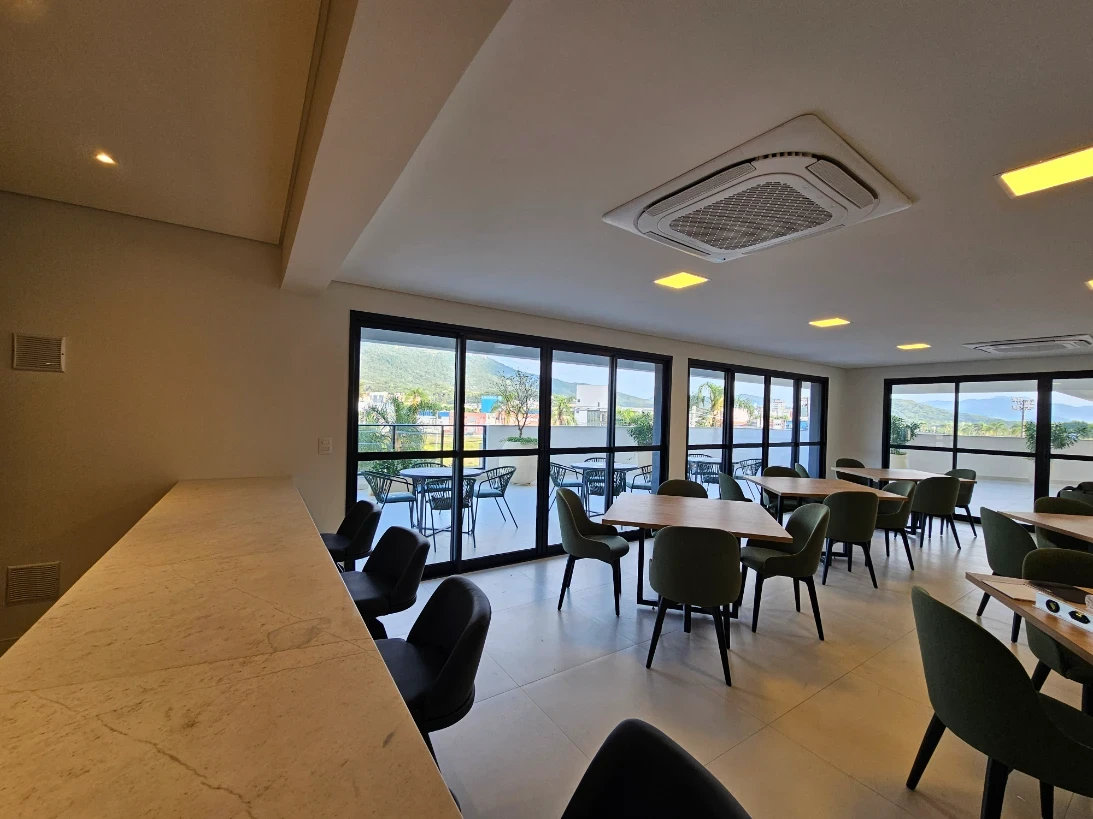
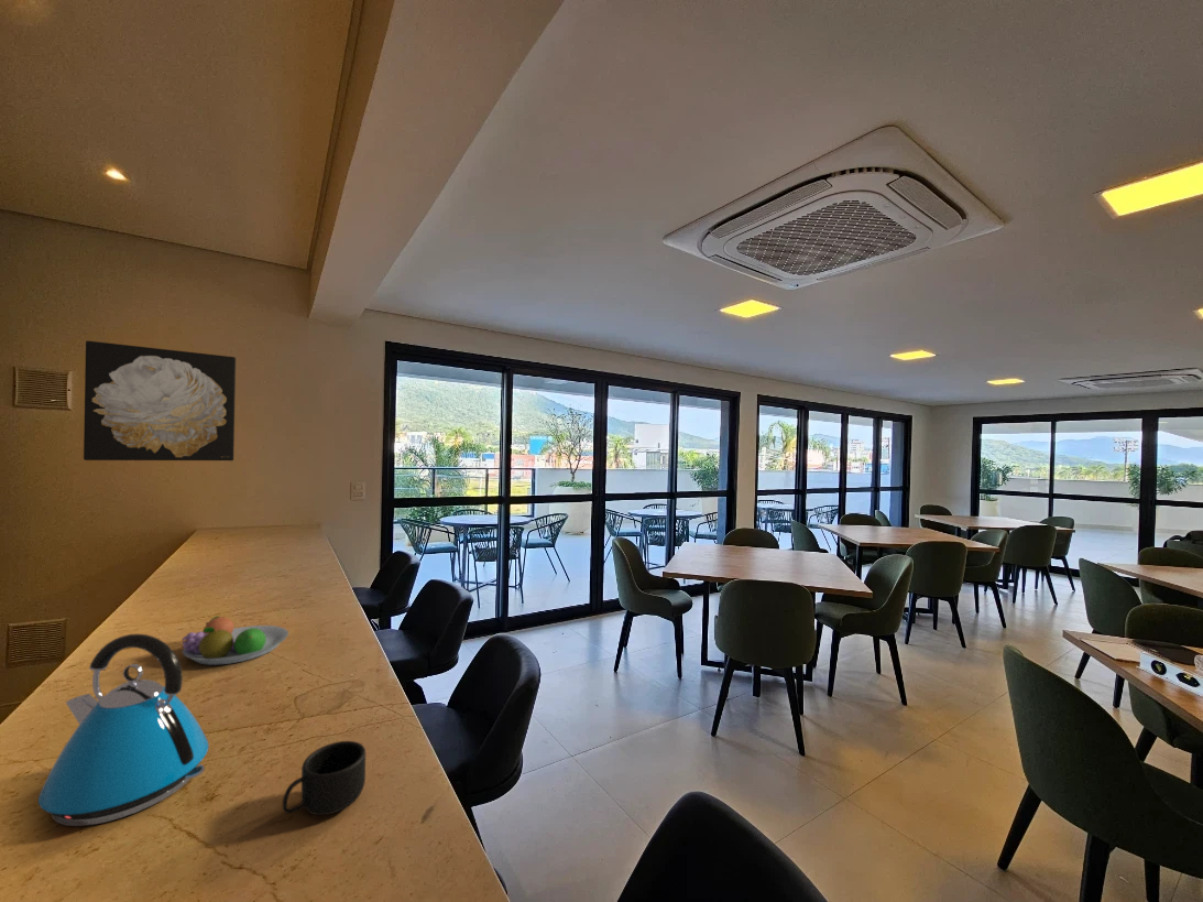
+ mug (324, 784)
+ kettle (135, 709)
+ fruit bowl (237, 633)
+ wall art (165, 404)
